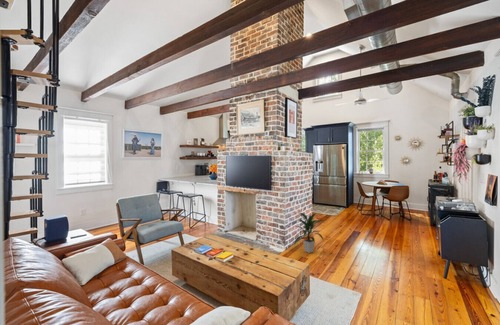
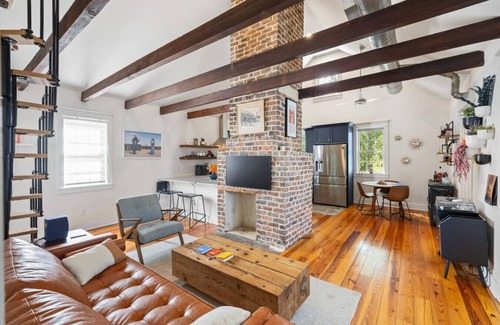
- indoor plant (307, 231)
